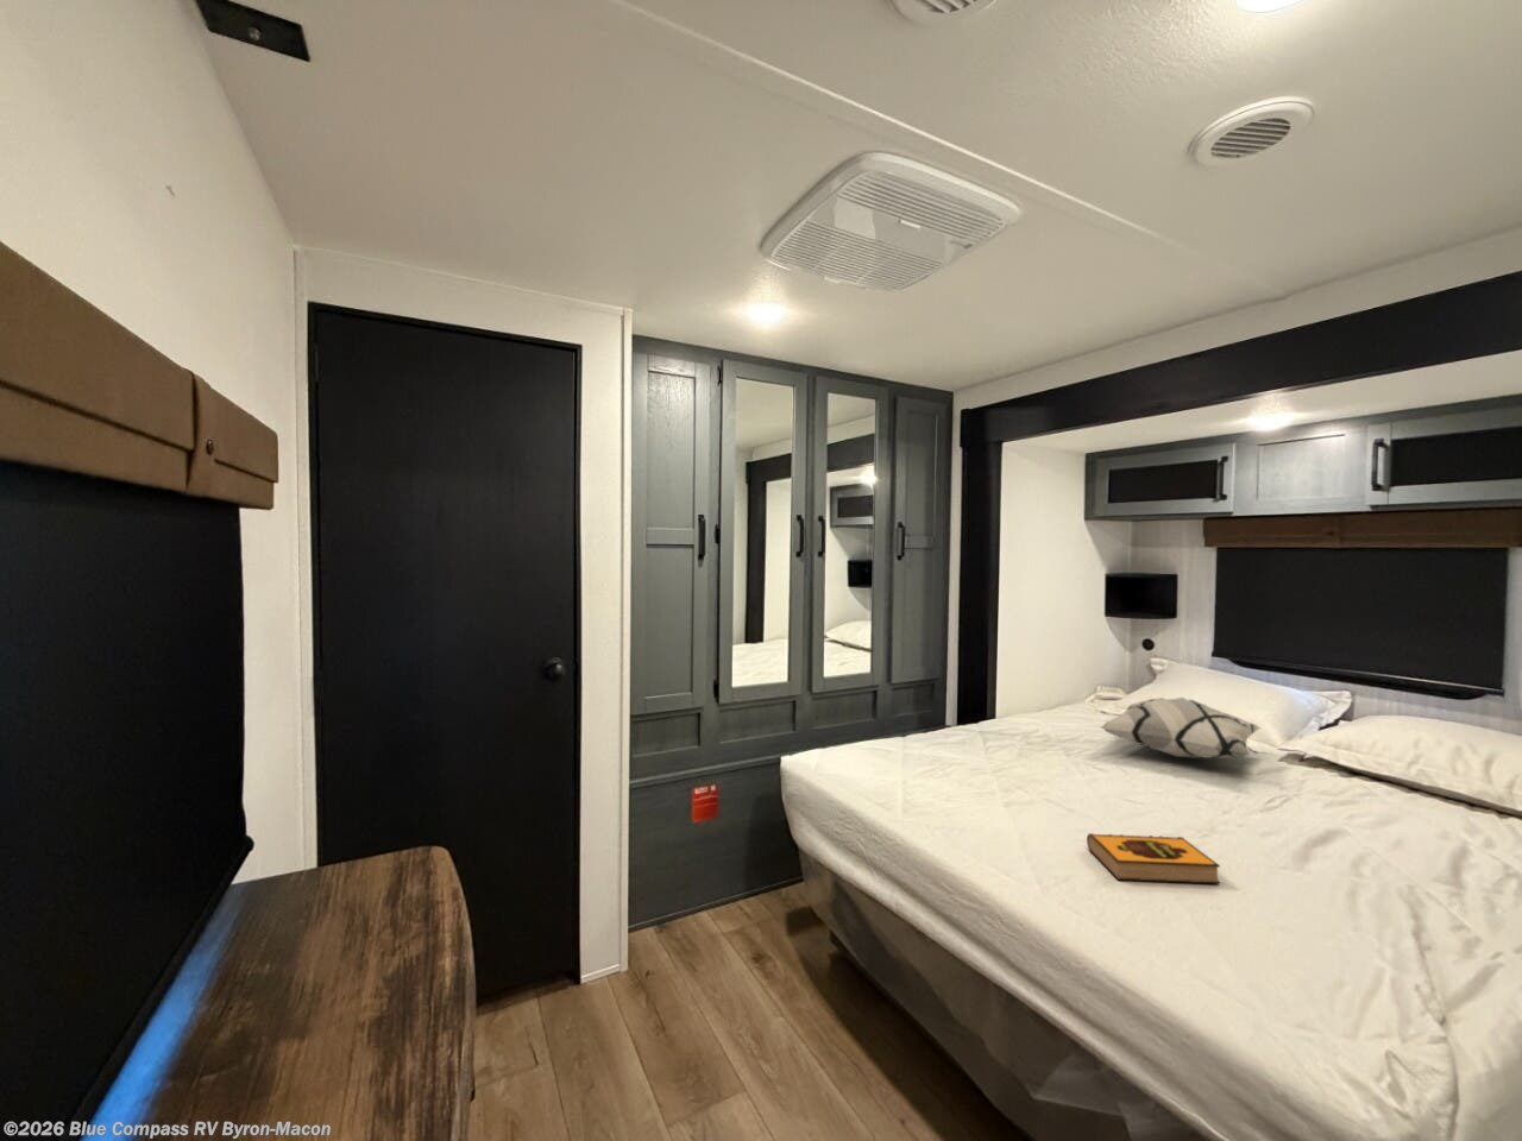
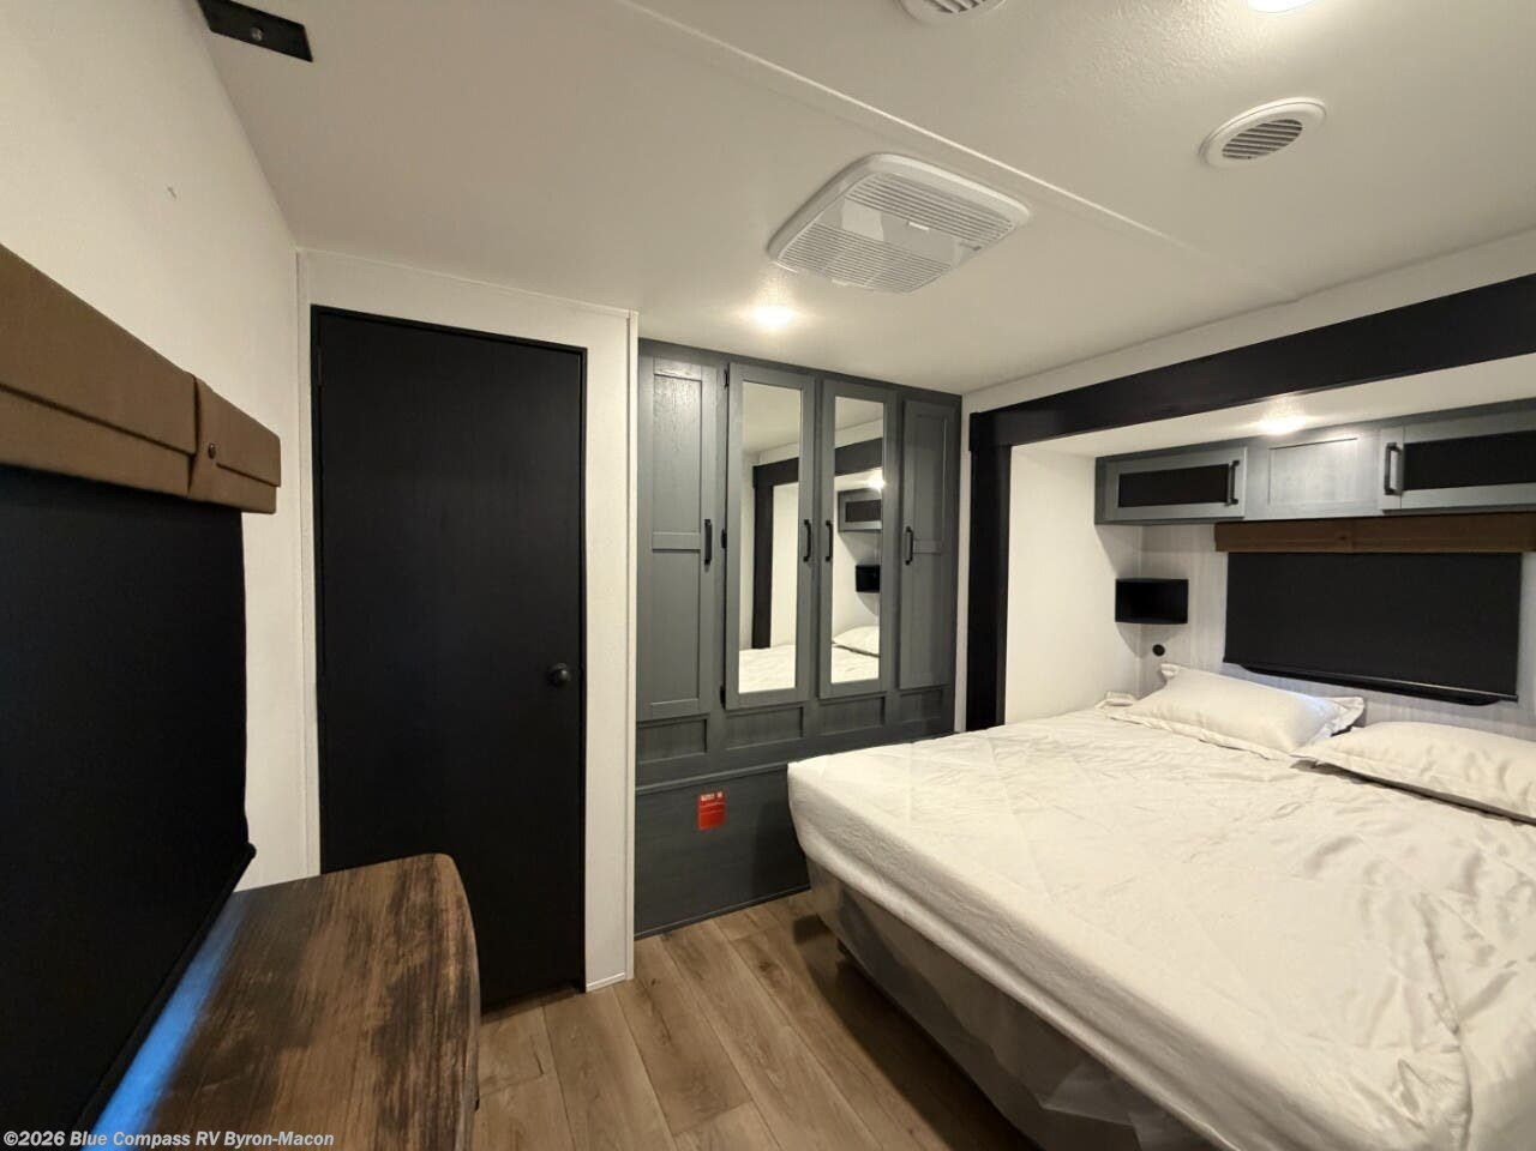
- hardback book (1148, 856)
- decorative pillow (1180, 728)
